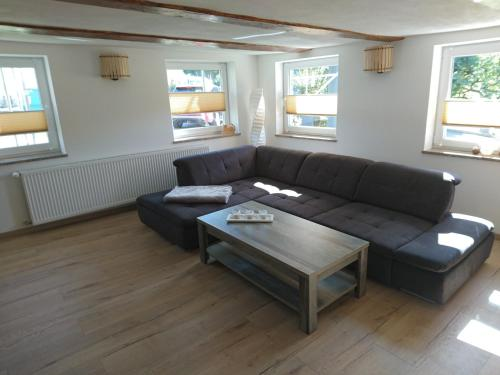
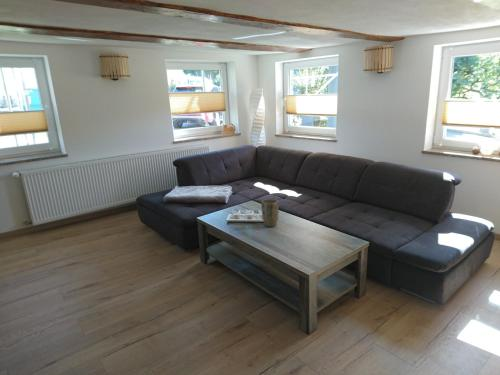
+ plant pot (270, 213)
